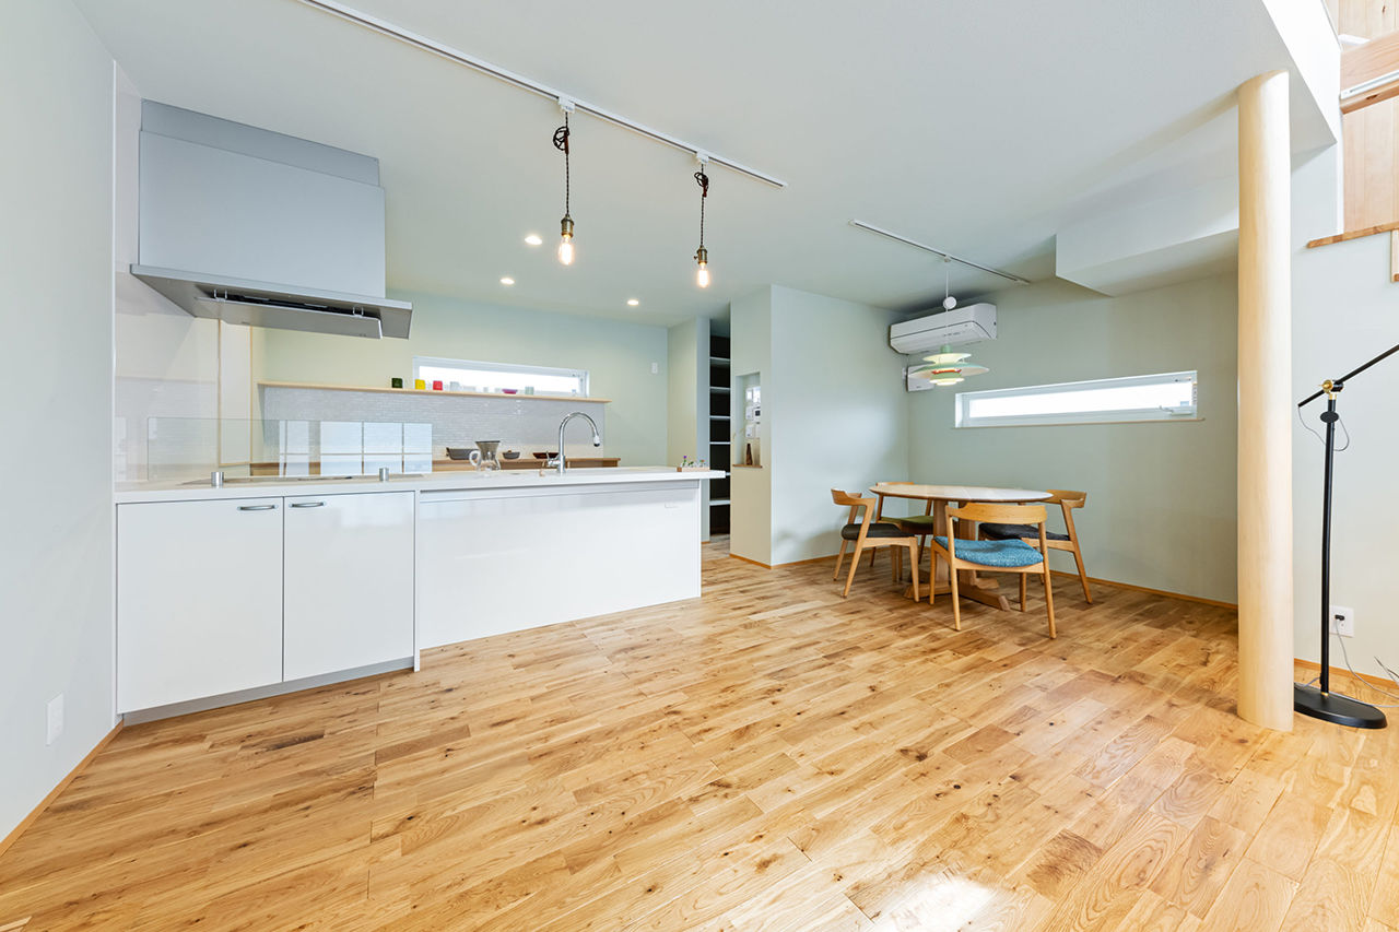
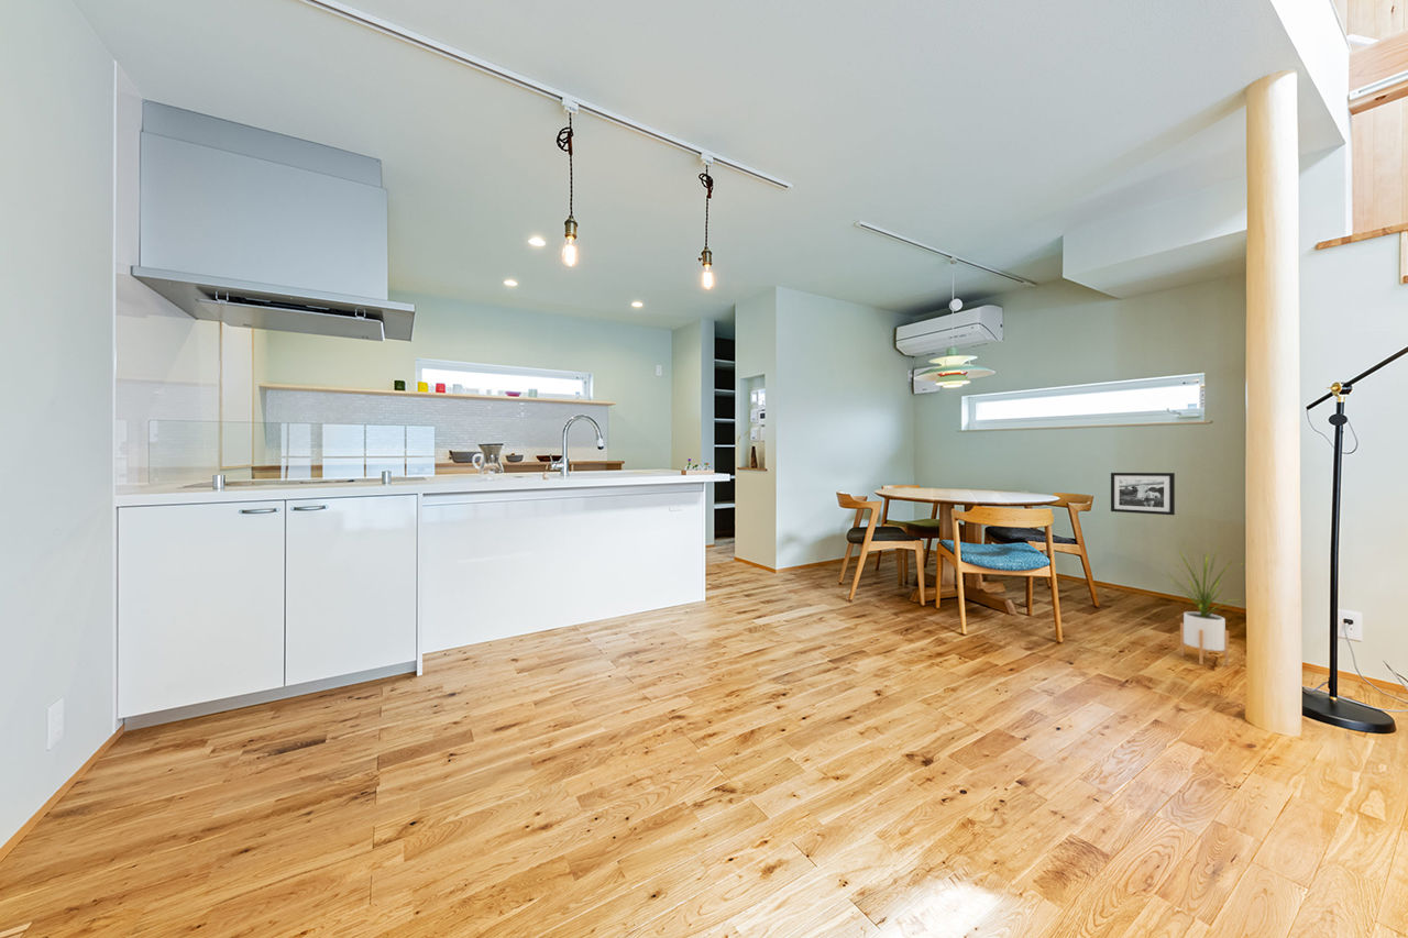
+ picture frame (1141, 493)
+ house plant (1206, 602)
